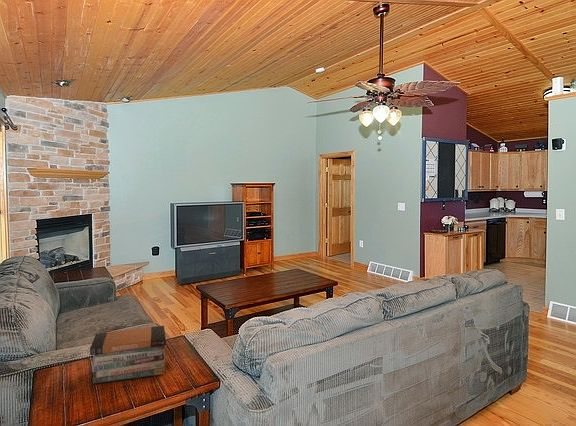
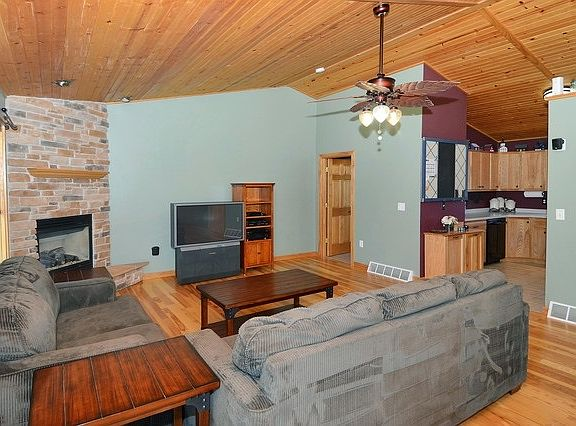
- book stack (130, 353)
